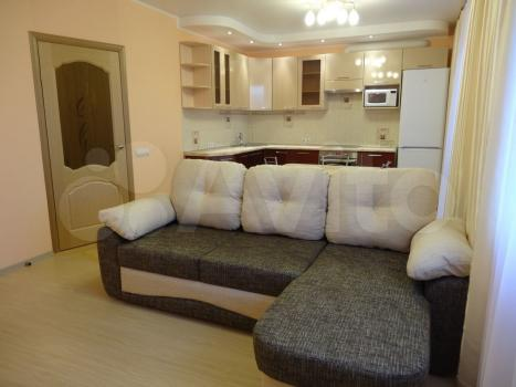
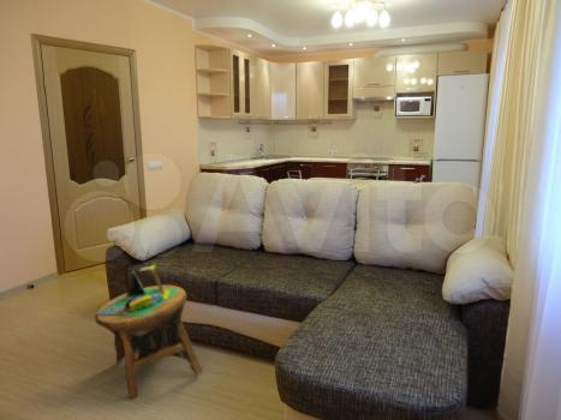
+ side table (153, 319)
